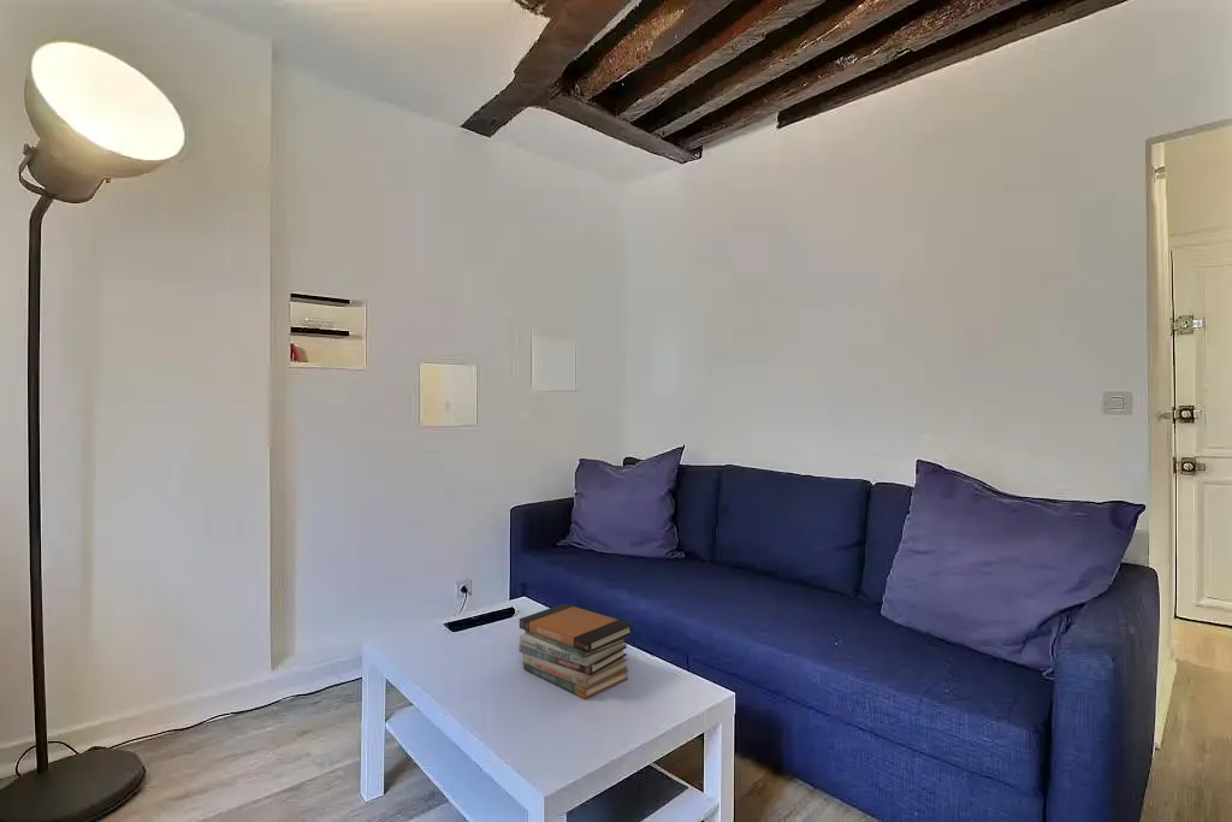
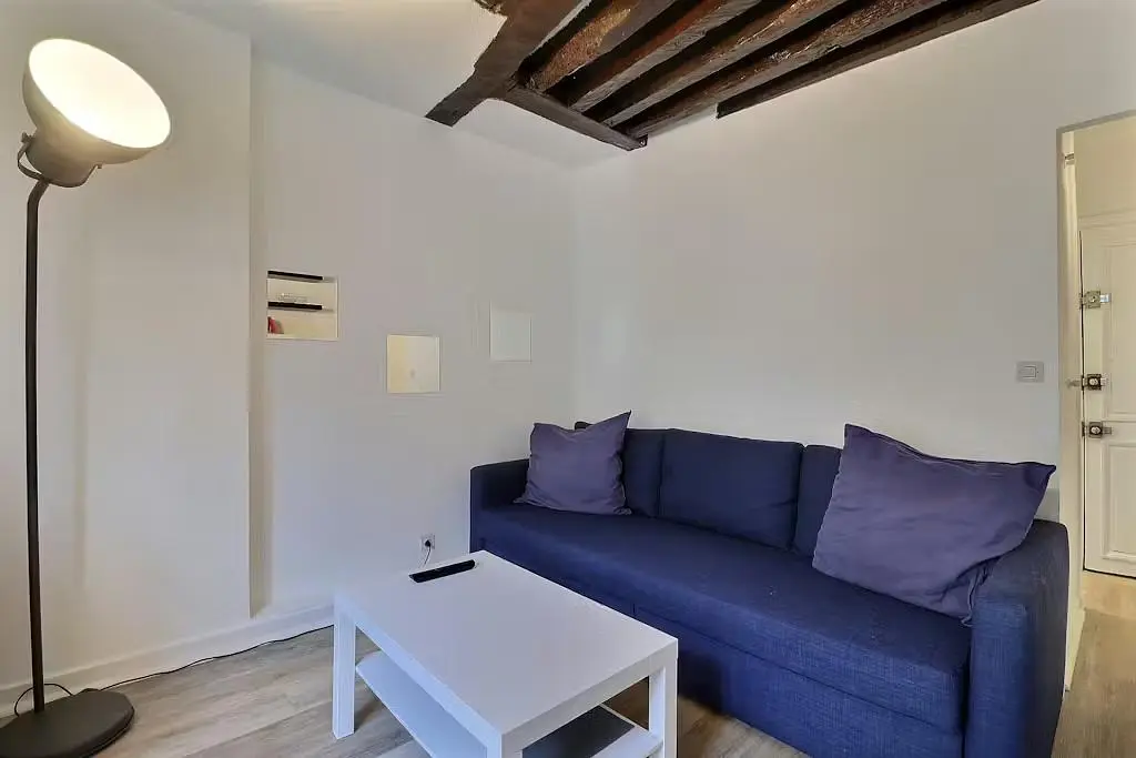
- book stack (574, 646)
